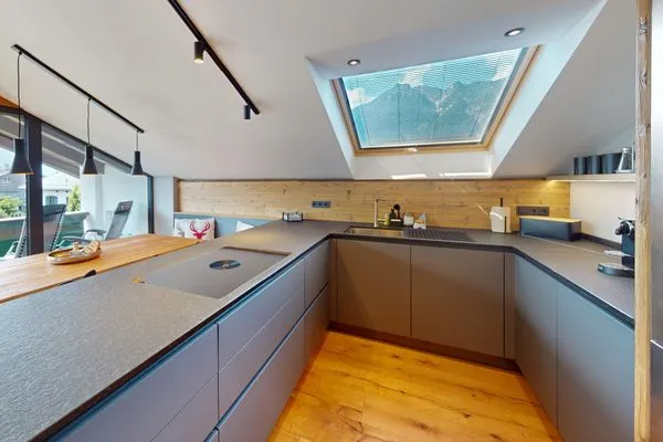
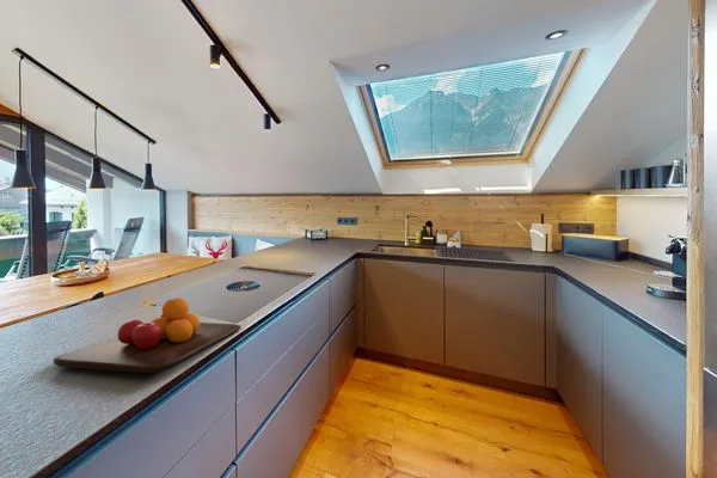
+ chopping board (161, 321)
